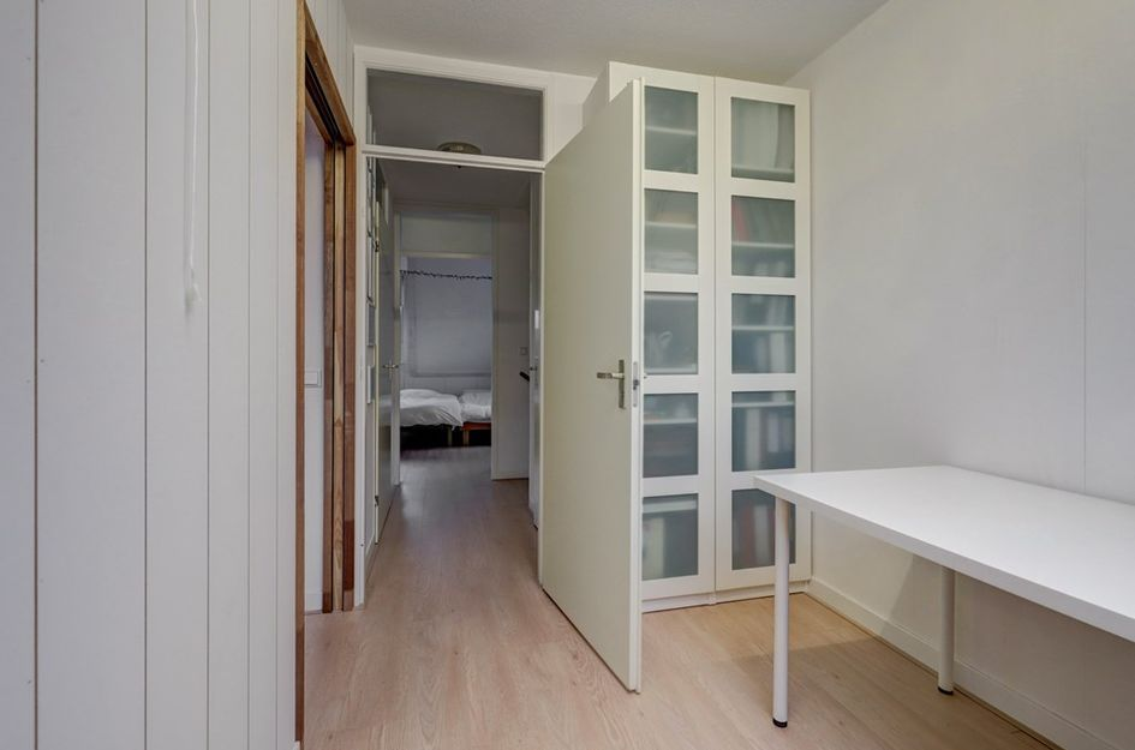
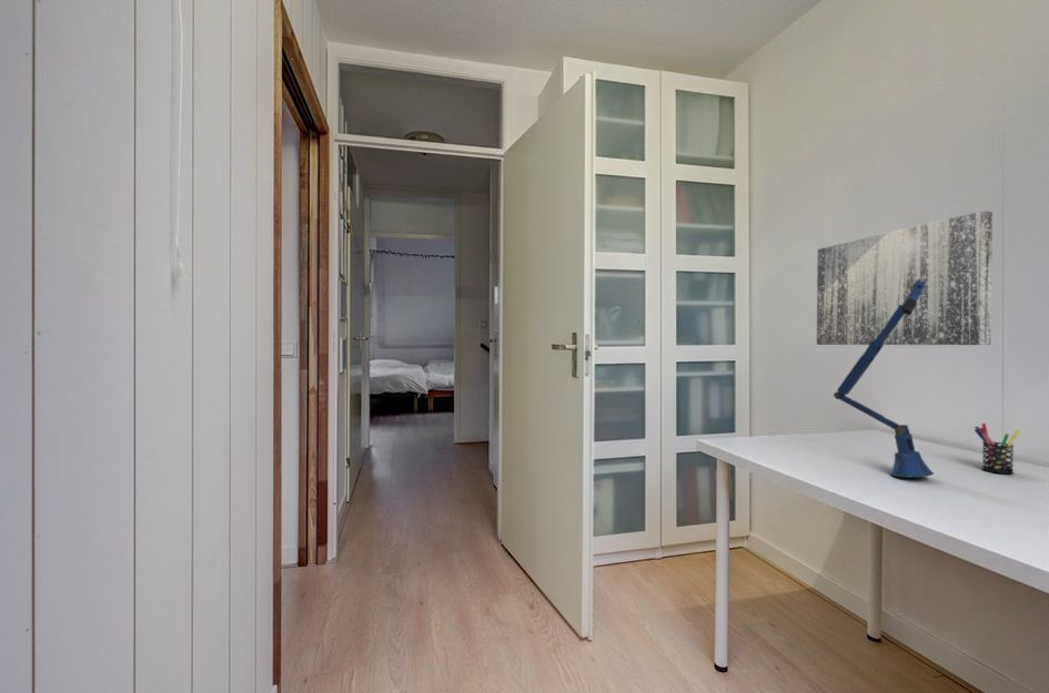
+ pen holder (997, 447)
+ wall art (889, 288)
+ desk lamp (868, 366)
